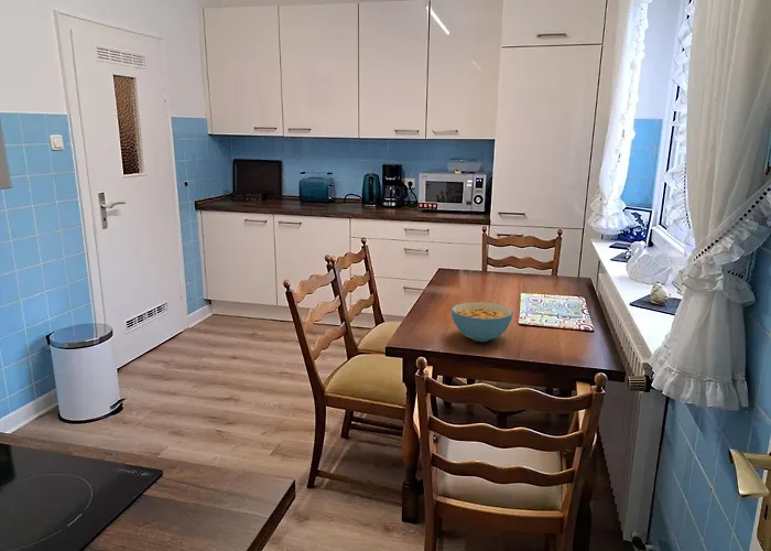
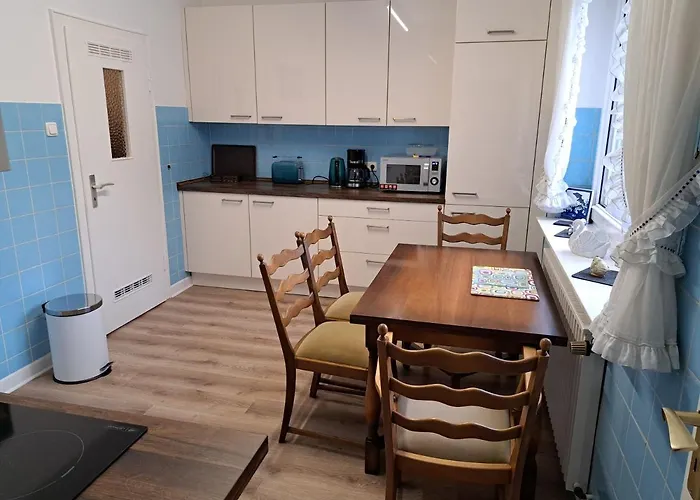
- cereal bowl (481, 324)
